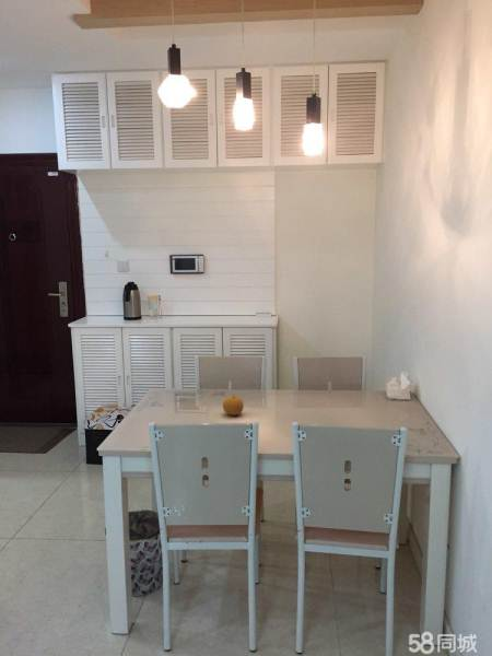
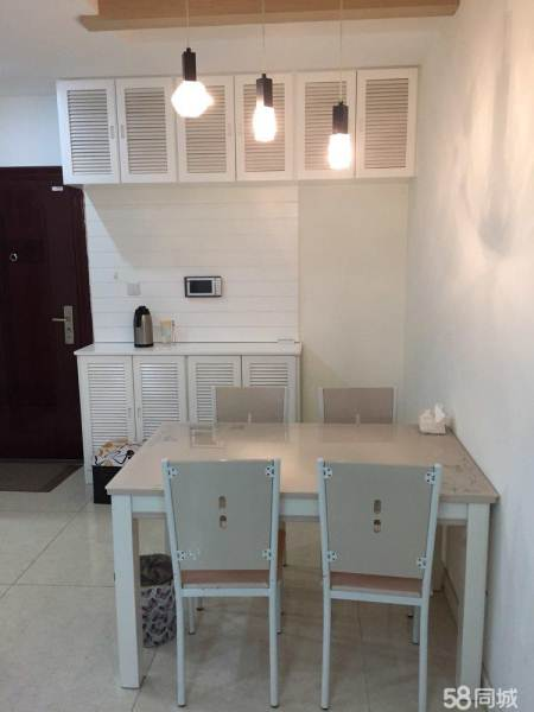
- fruit (233, 403)
